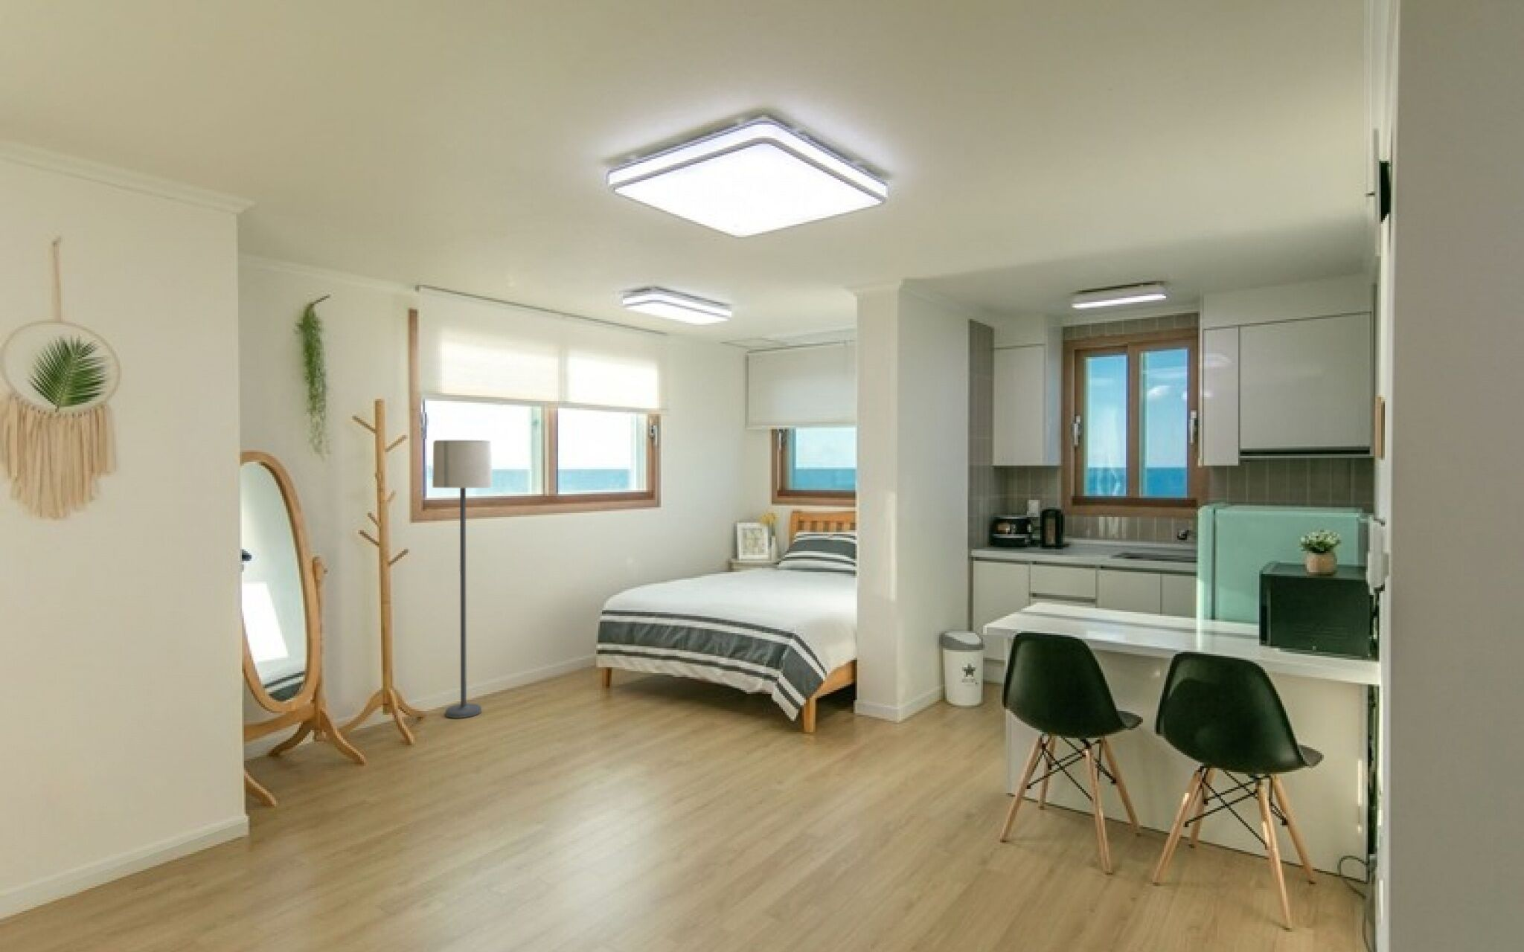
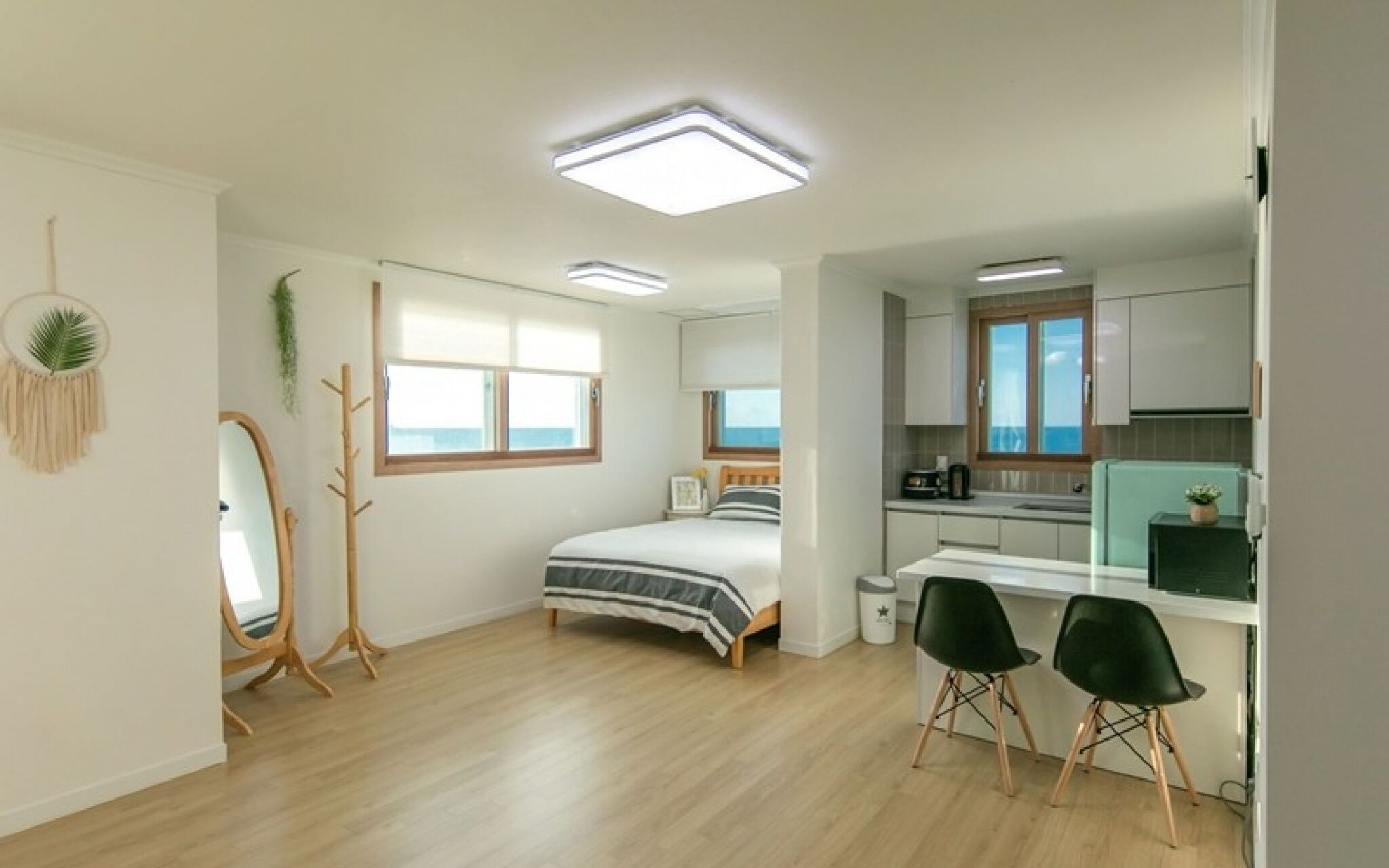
- lamp (463, 577)
